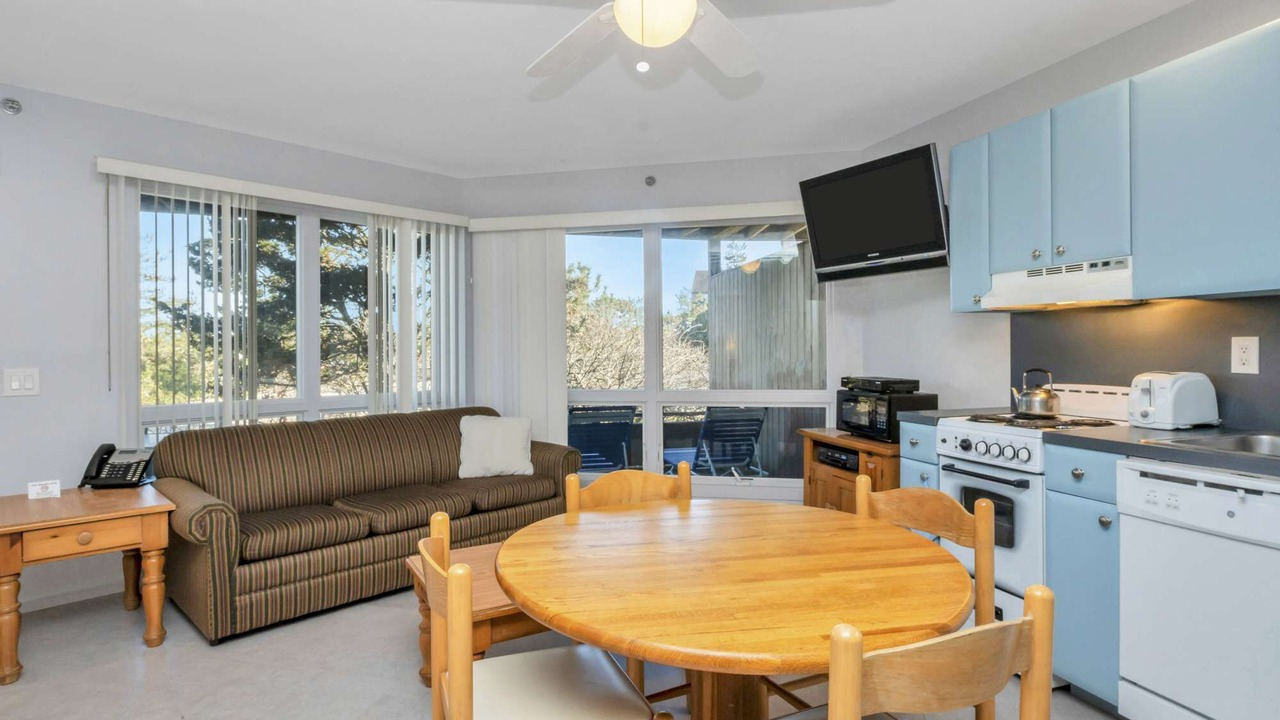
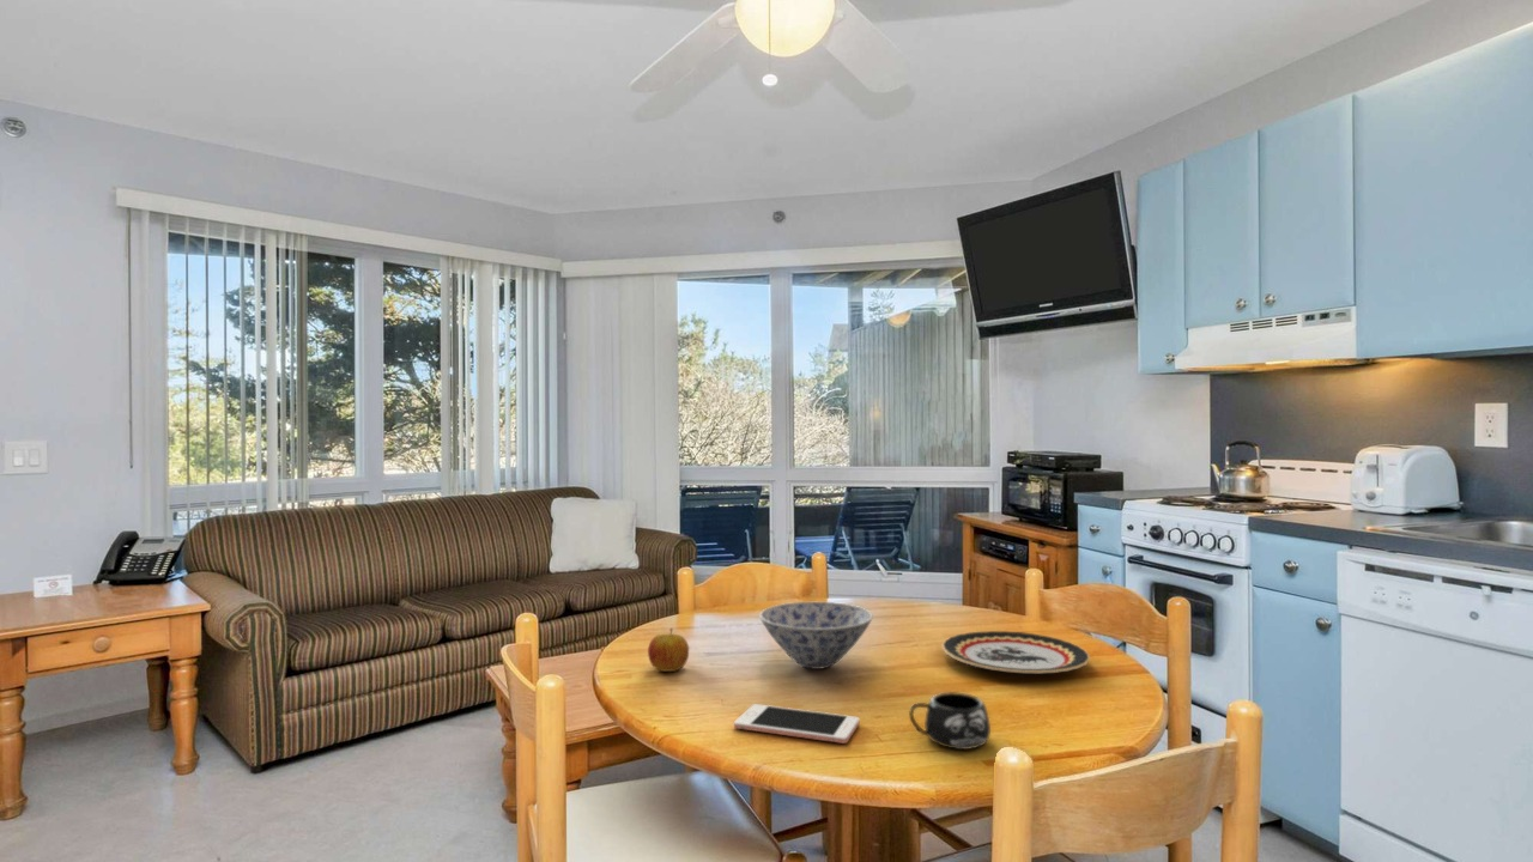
+ plate (1013, 655)
+ cell phone (796, 722)
+ mug (949, 720)
+ apple (668, 648)
+ bowl (816, 639)
